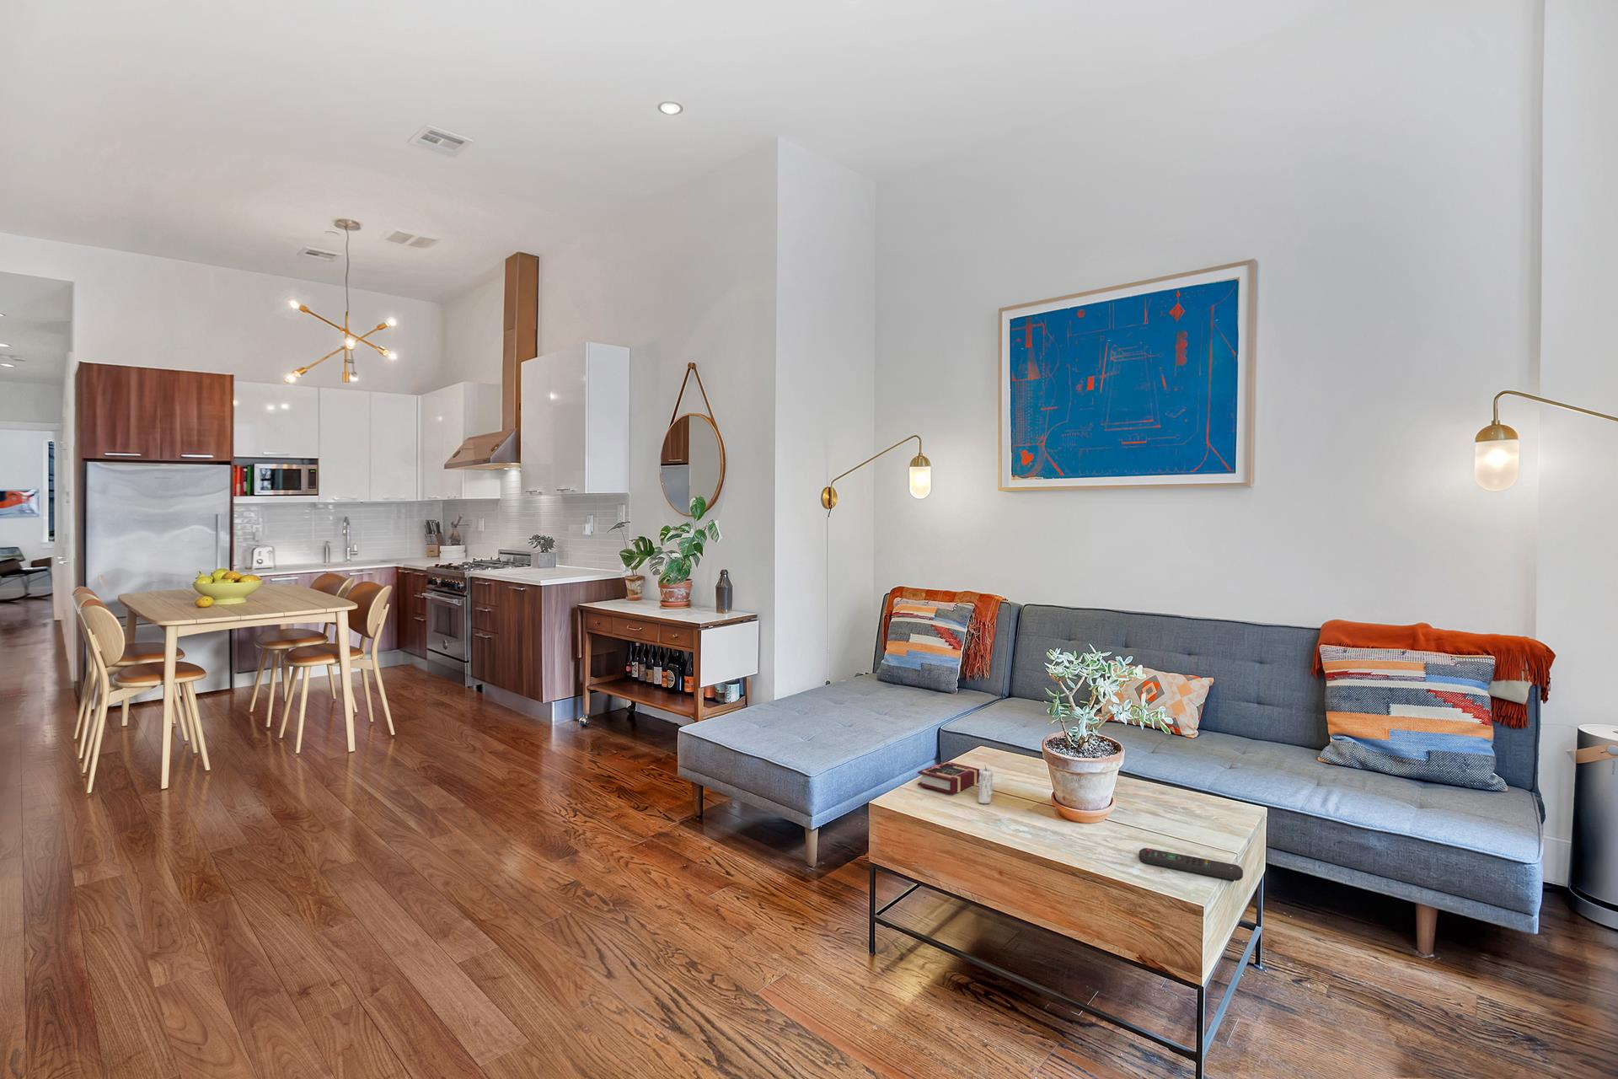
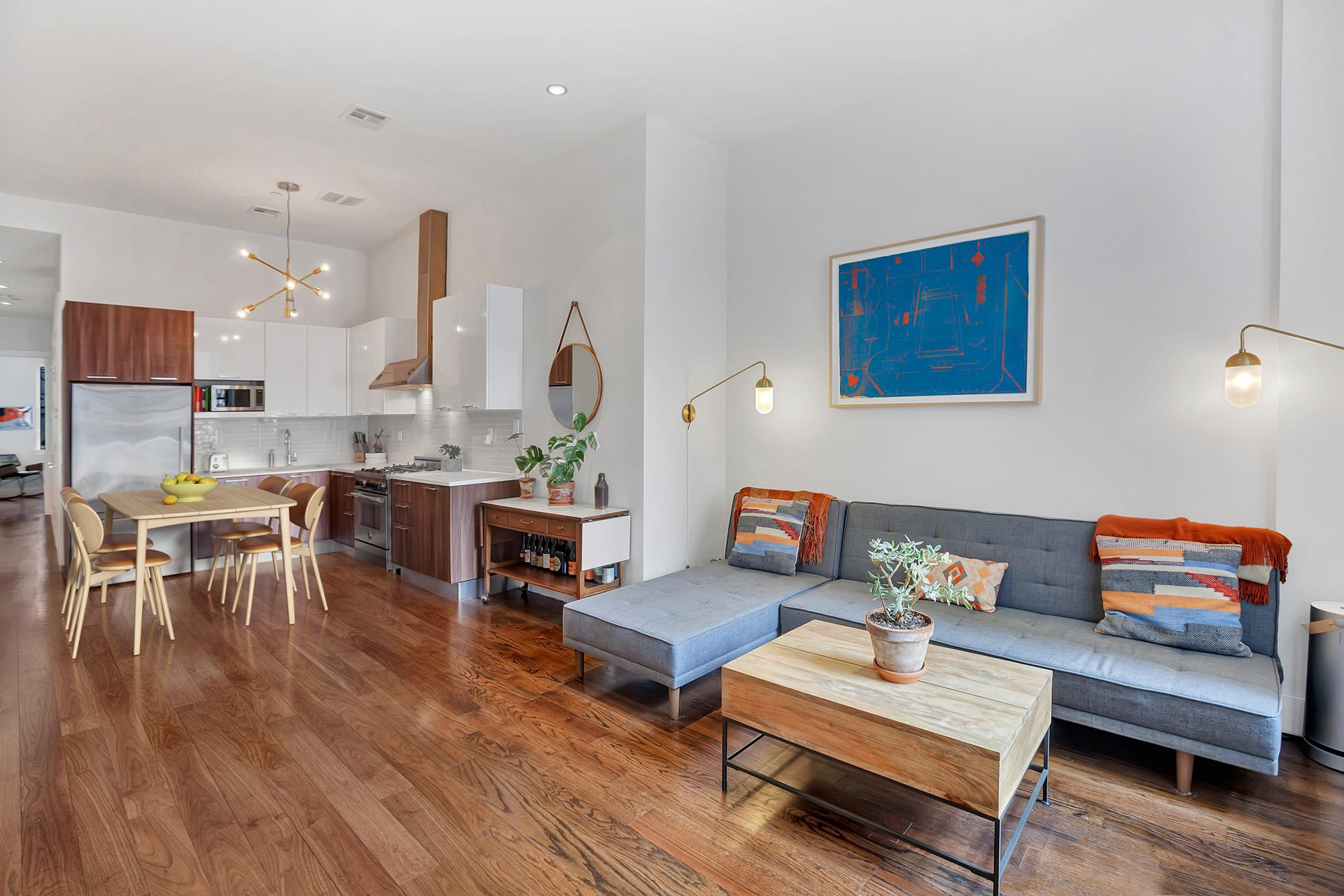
- candle (985, 782)
- remote control (1189, 863)
- book (949, 777)
